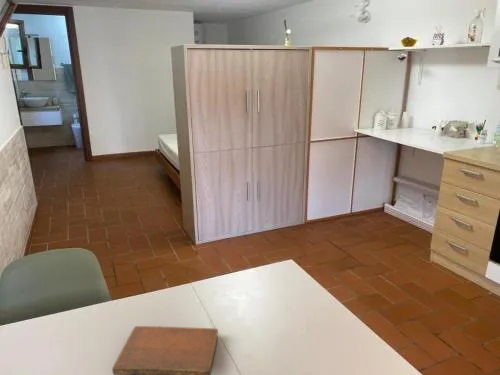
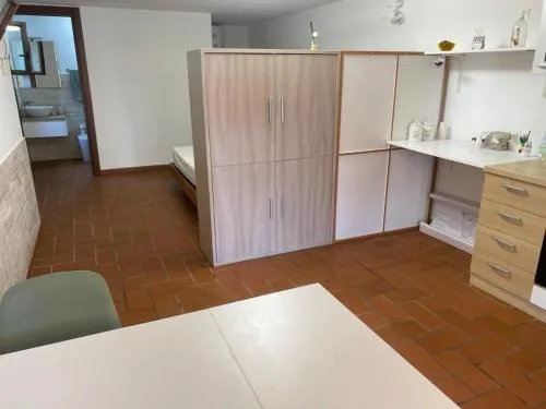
- notebook (169, 350)
